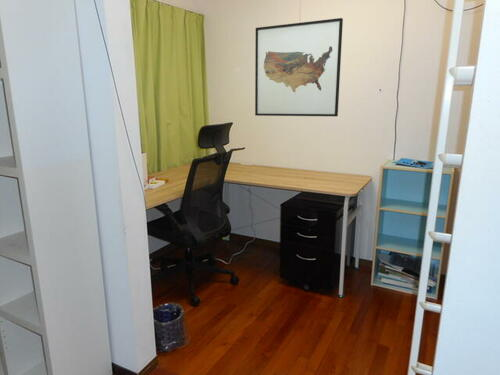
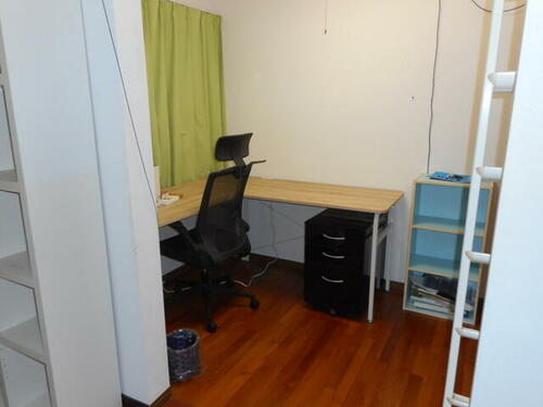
- wall art (295, 71)
